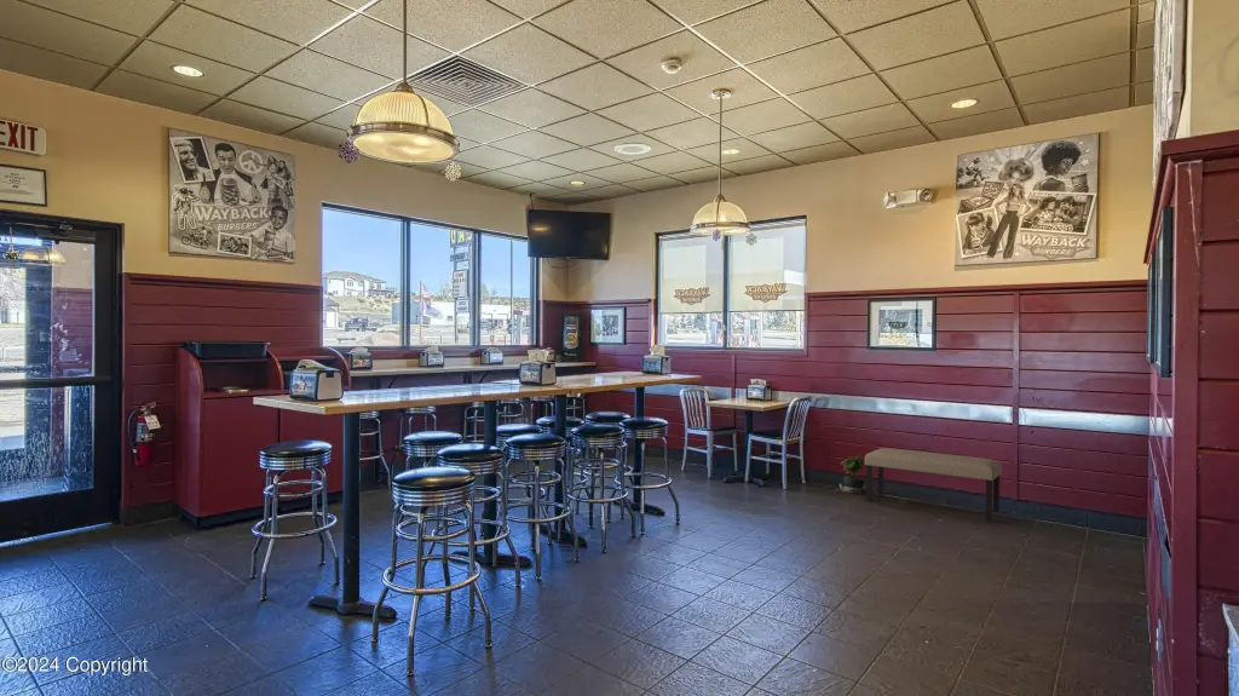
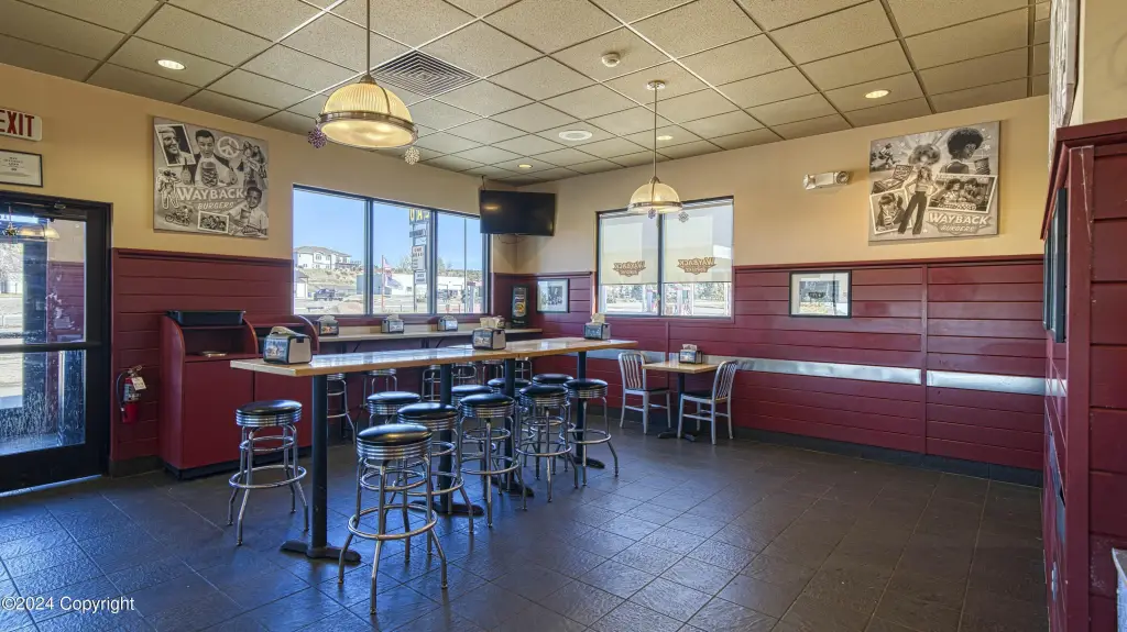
- bench (930, 472)
- potted plant (852, 471)
